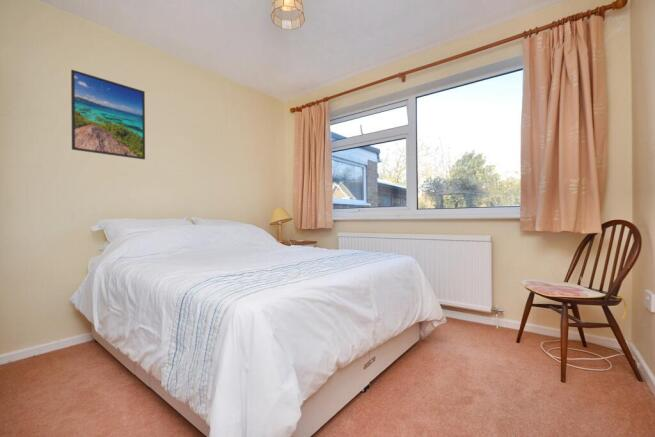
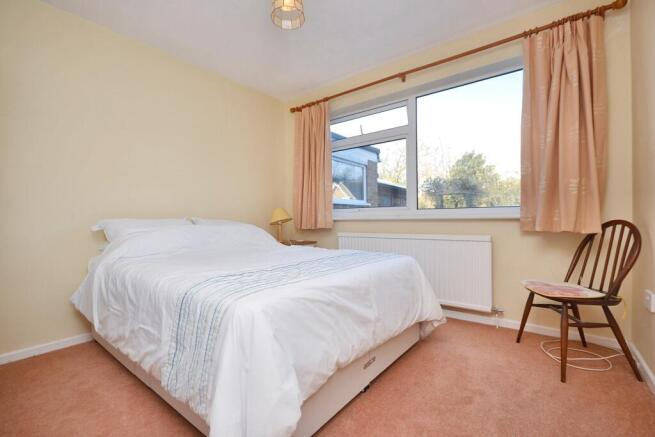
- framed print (111, 118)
